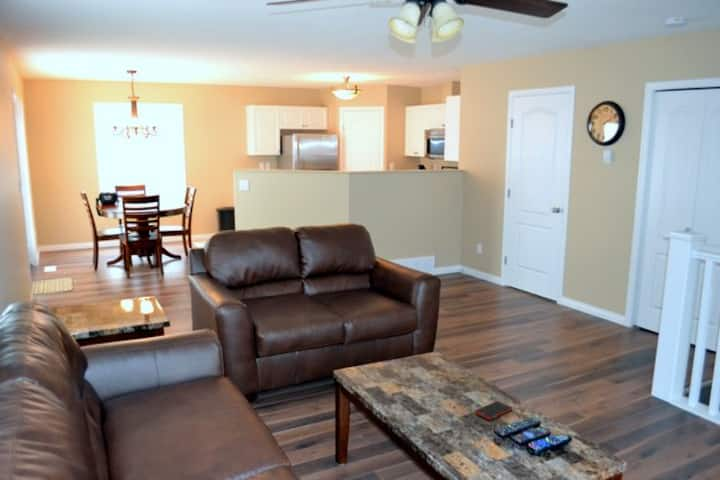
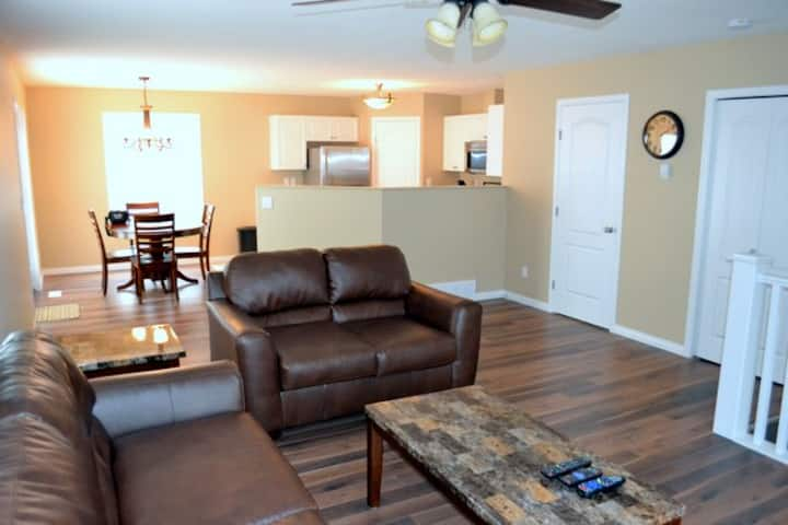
- cell phone (493, 410)
